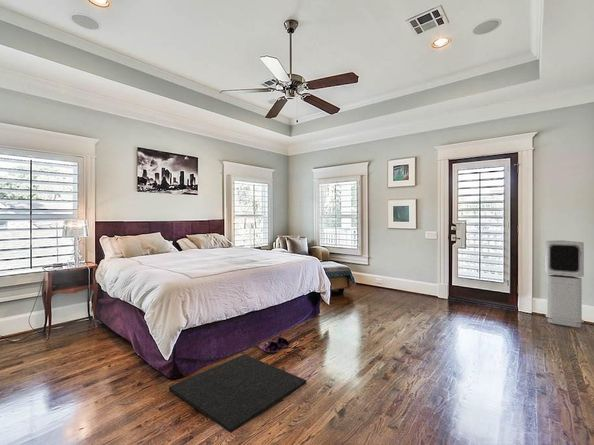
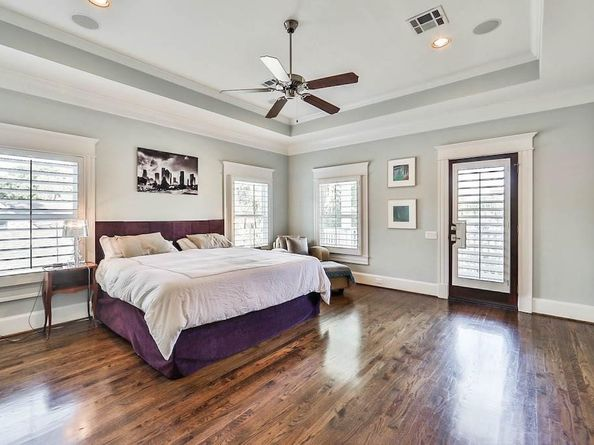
- air purifier (563, 281)
- slippers (274, 342)
- doormat (239, 384)
